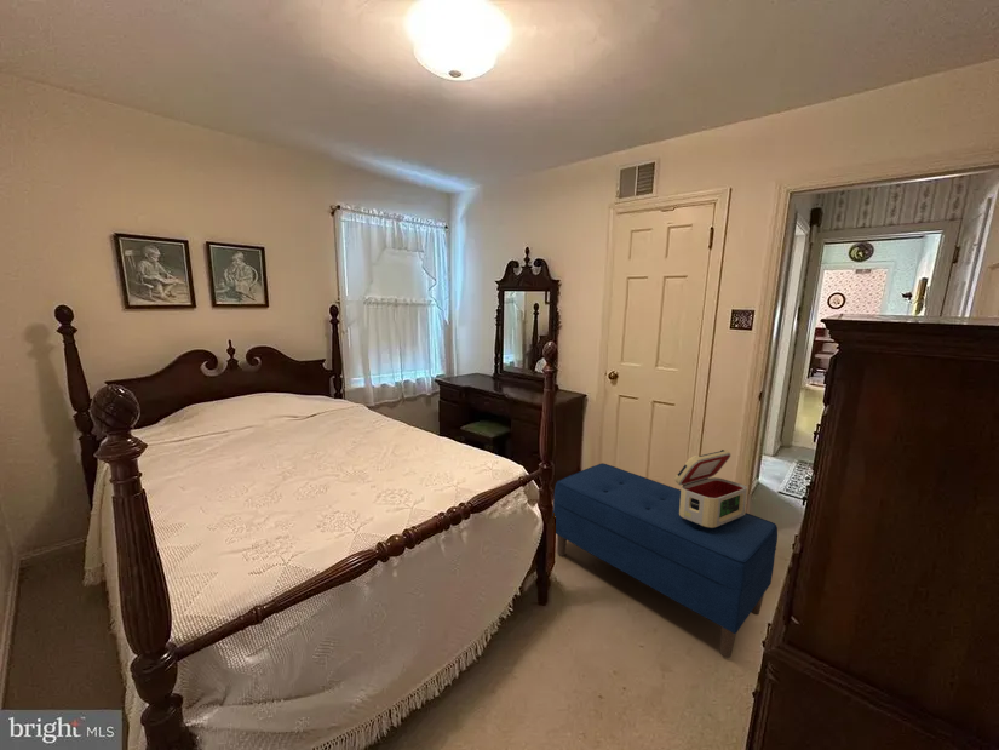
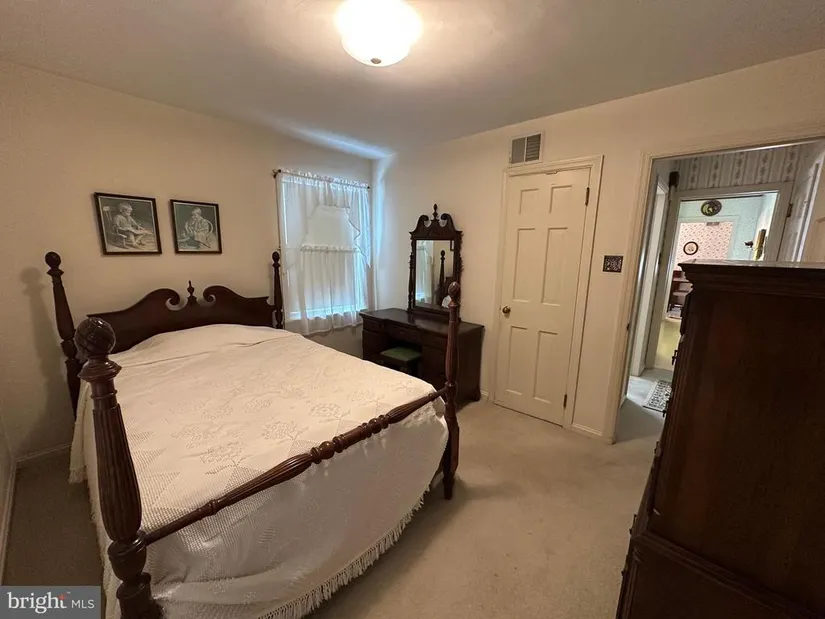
- decorative box (712, 486)
- bench (651, 540)
